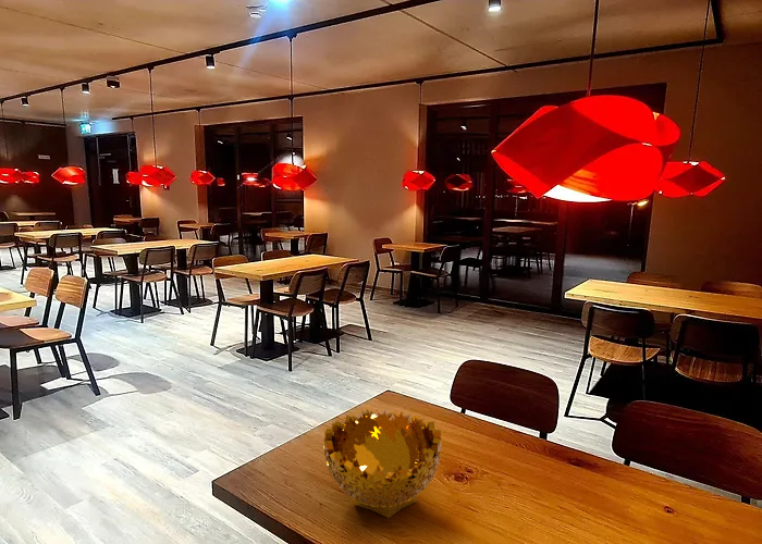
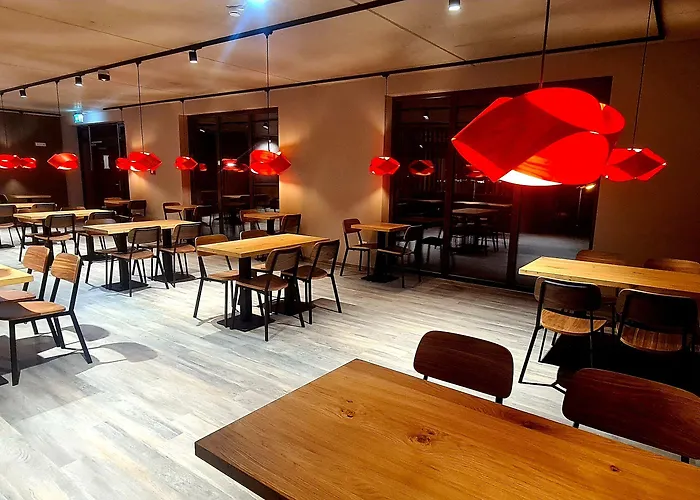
- decorative bowl (382, 463)
